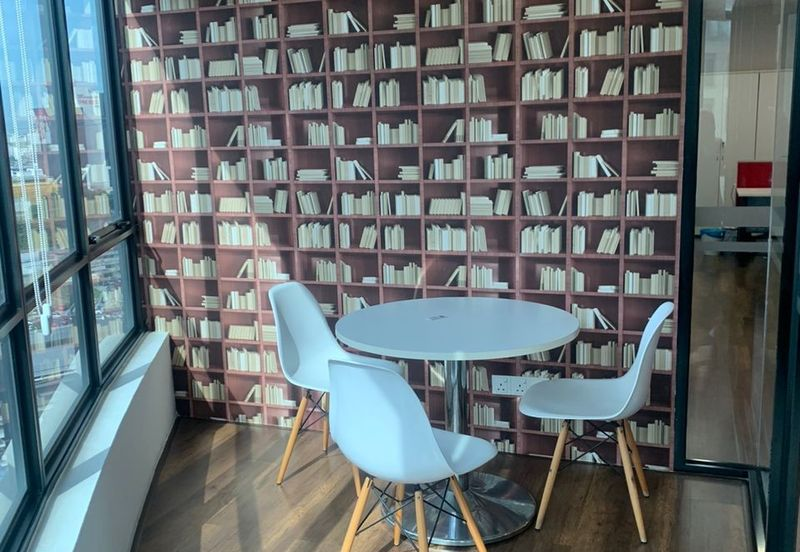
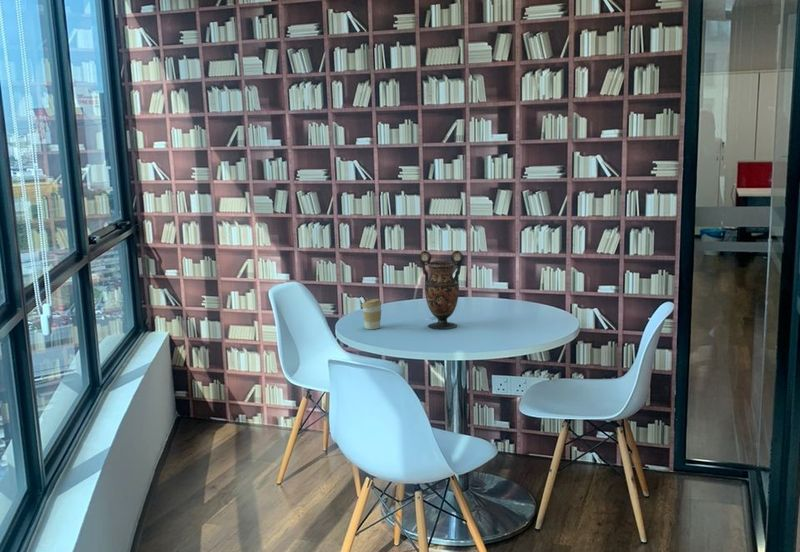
+ vase (441, 288)
+ coffee cup (372, 313)
